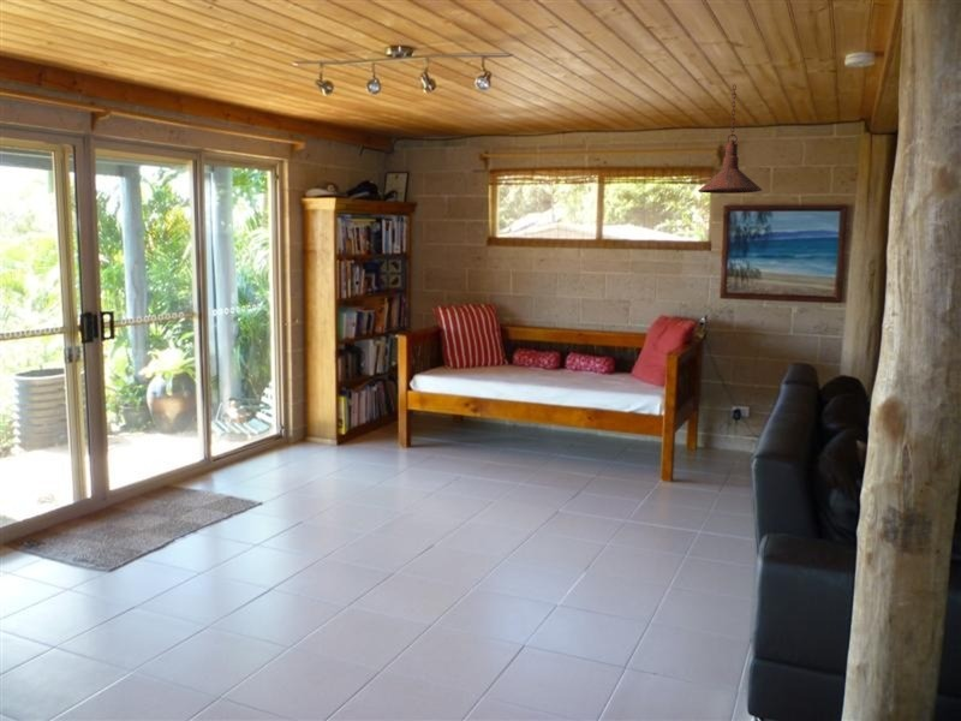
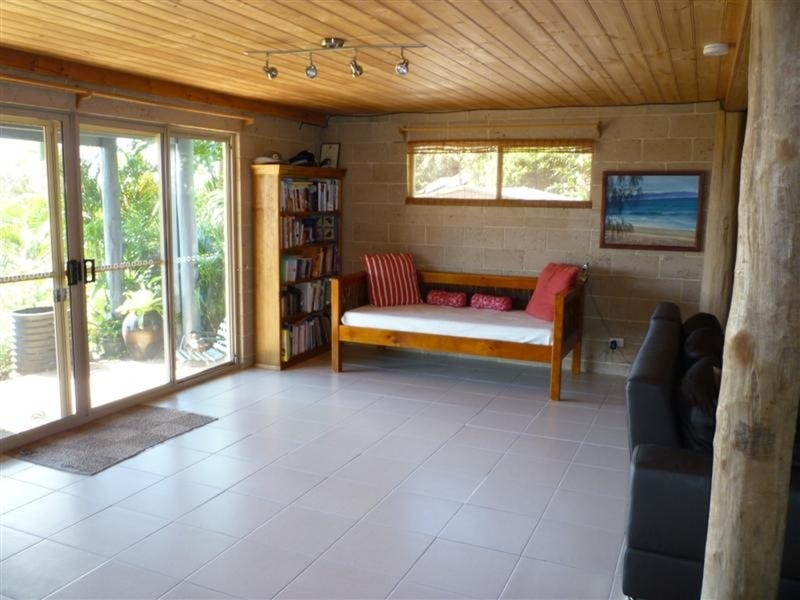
- pendant light (732, 136)
